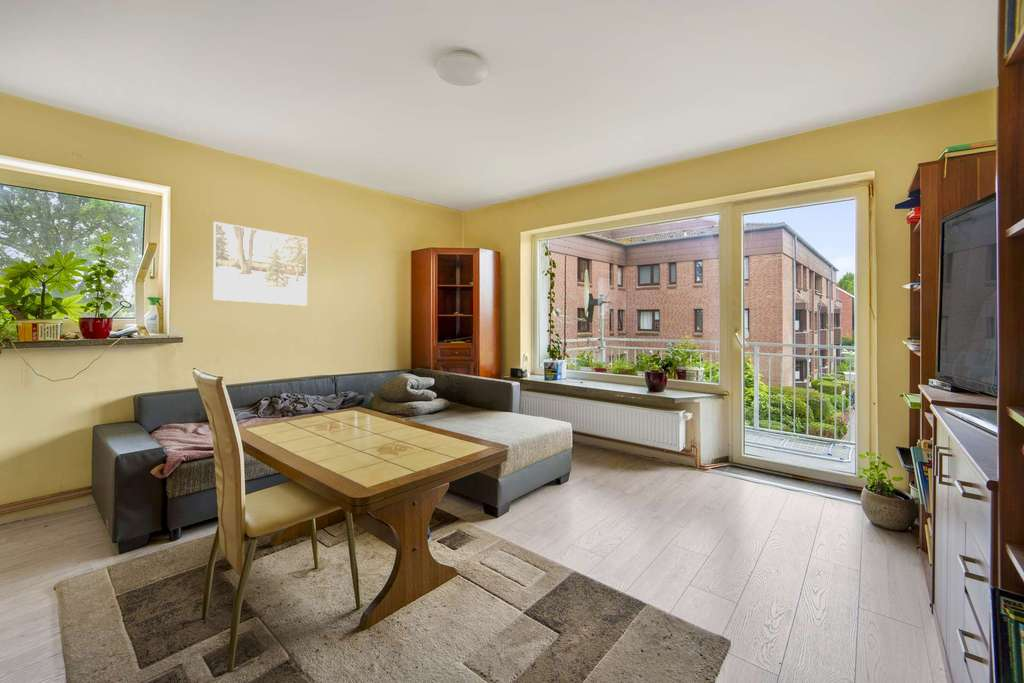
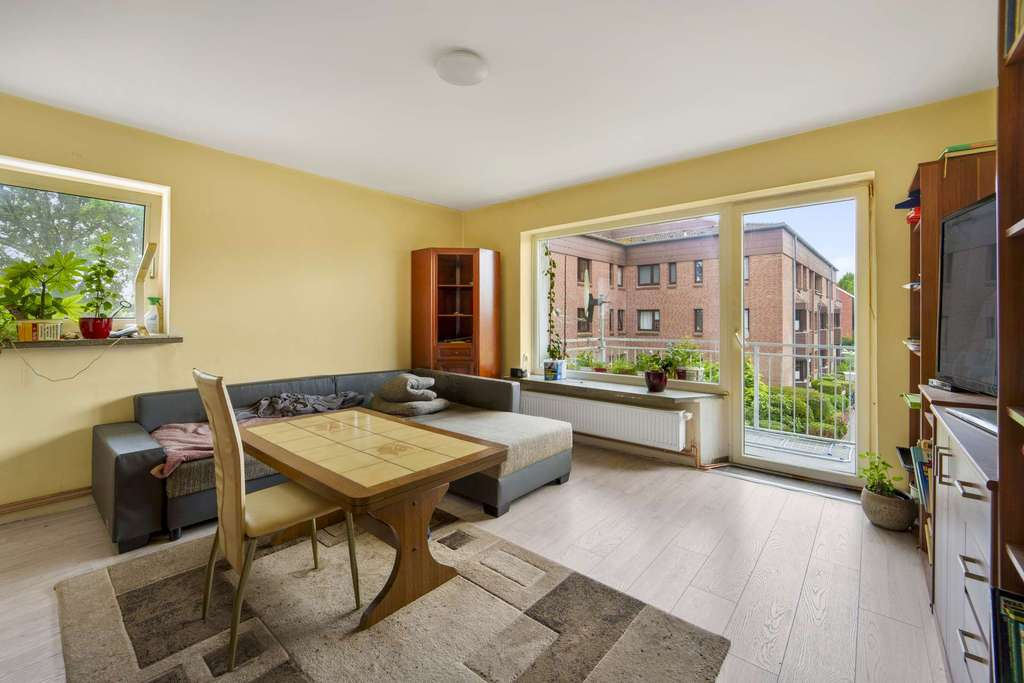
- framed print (263, 266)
